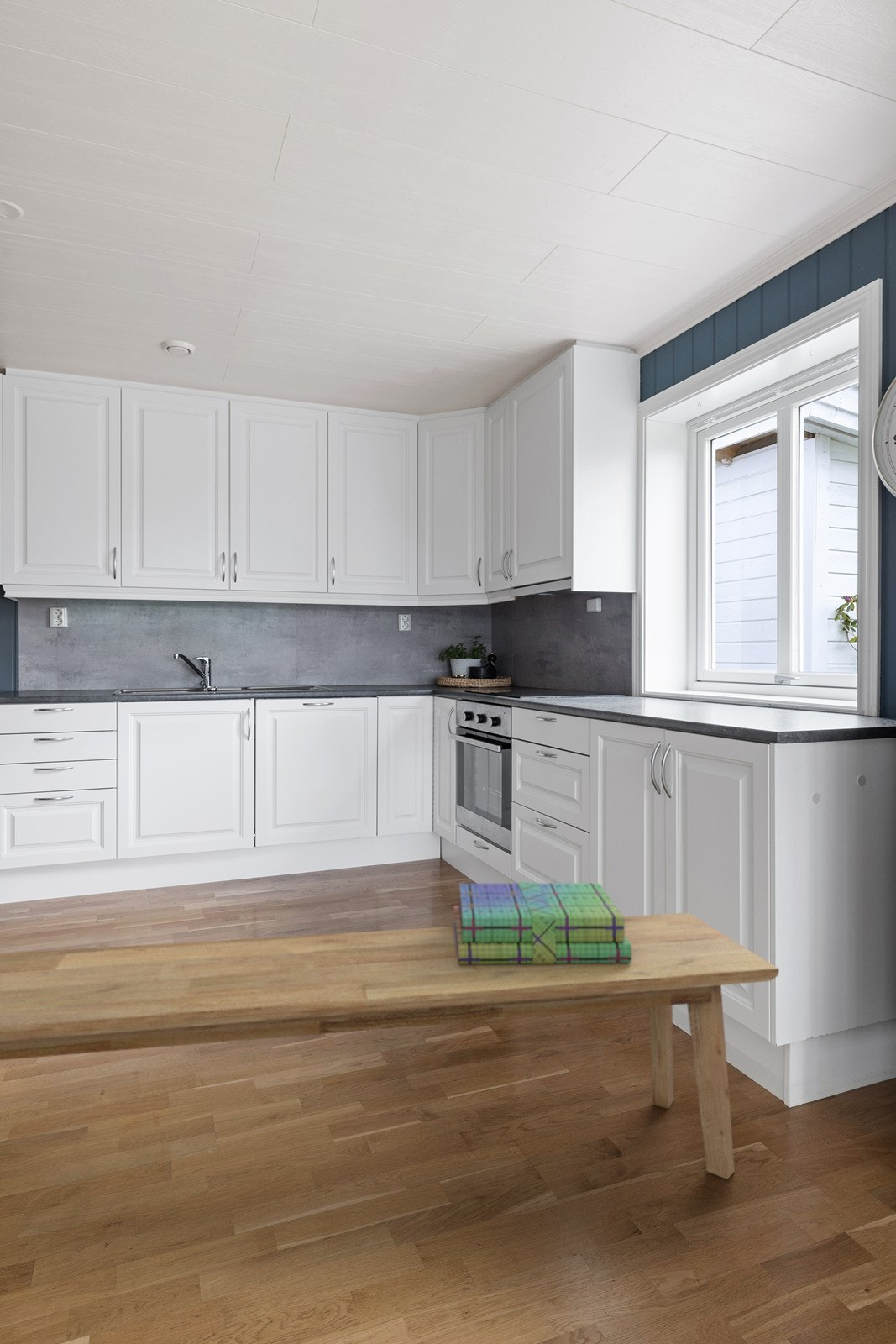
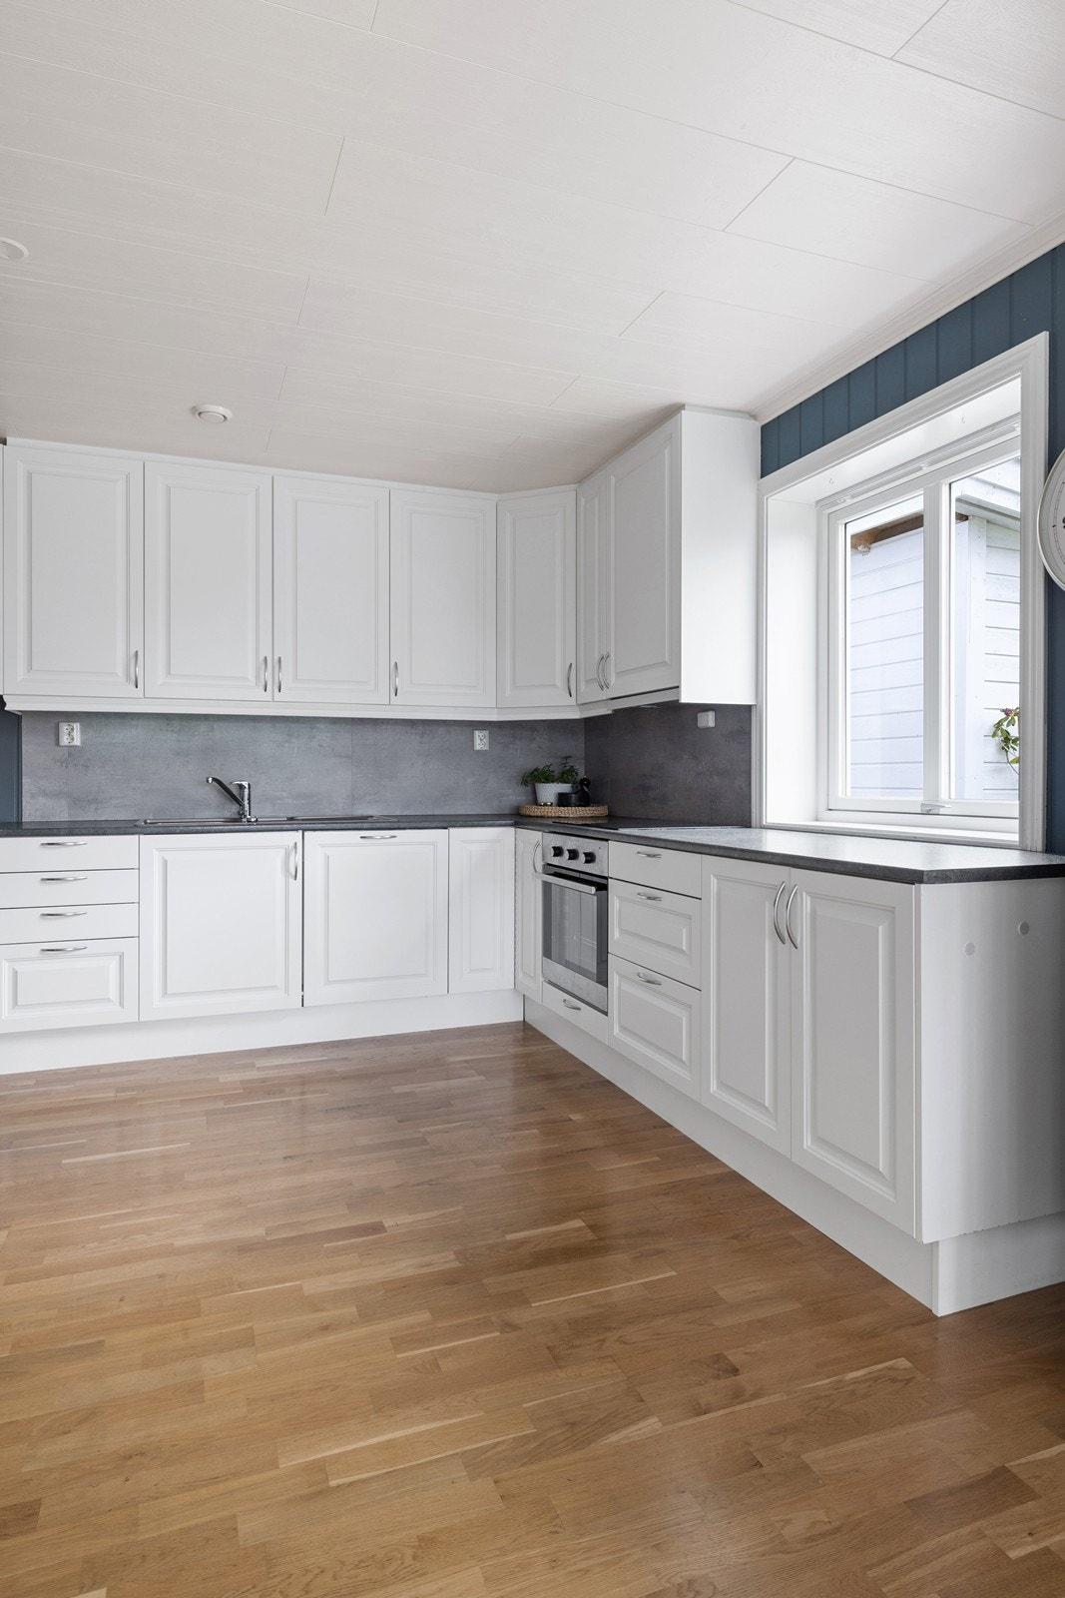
- stack of books (536, 919)
- bench (345, 1032)
